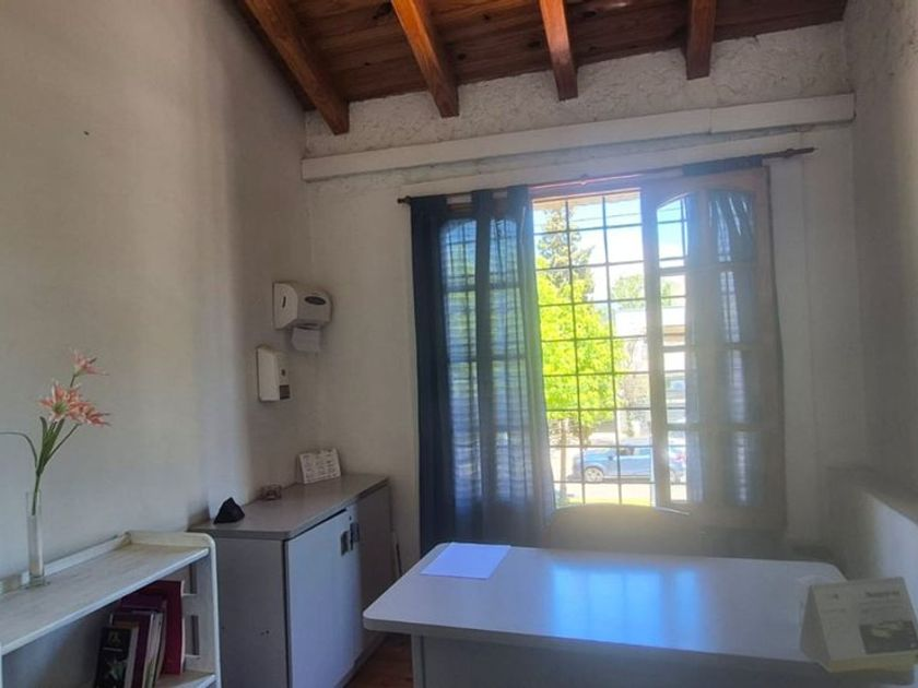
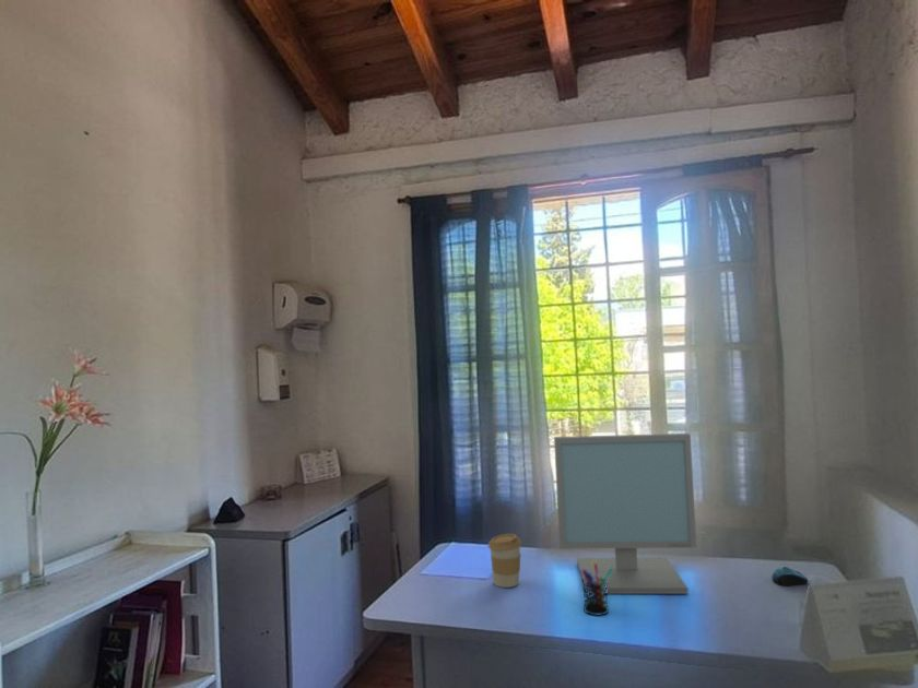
+ computer monitor (625, 506)
+ pen holder (598, 585)
+ coffee cup (505, 559)
+ computer mouse (789, 573)
